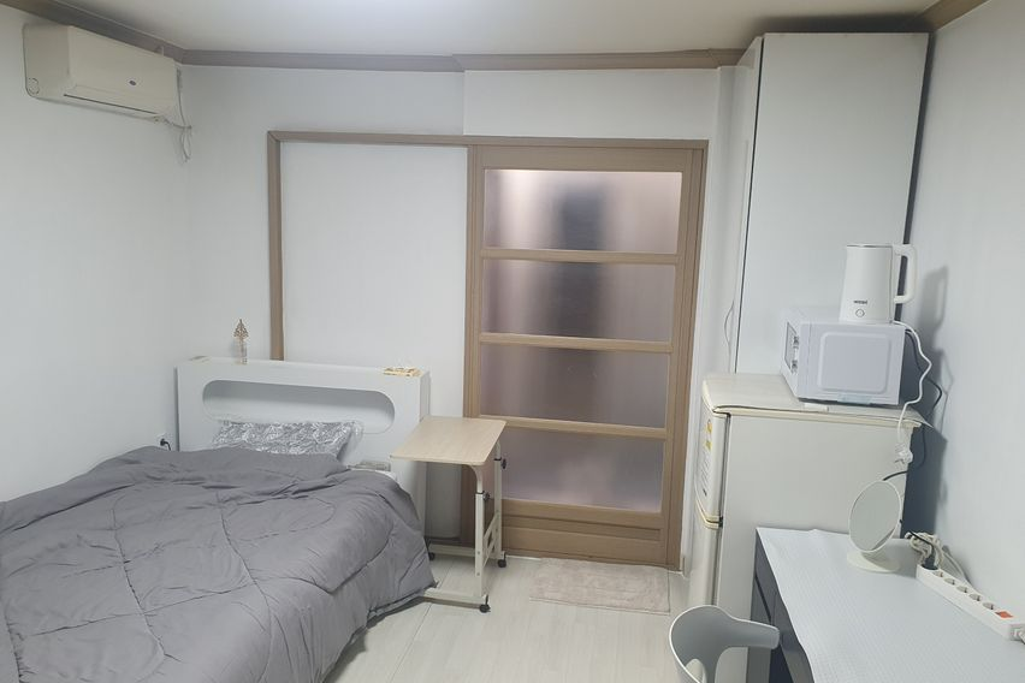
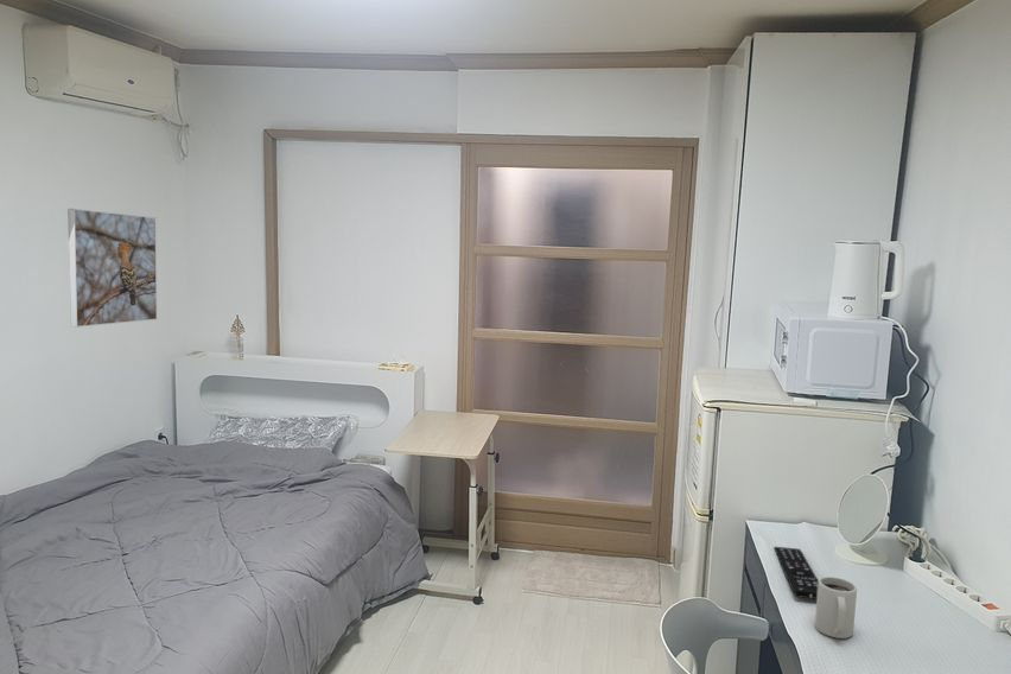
+ mug (837, 609)
+ remote control (797, 571)
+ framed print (115, 268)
